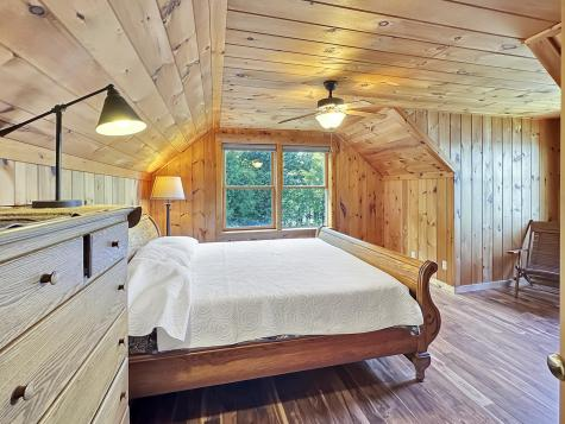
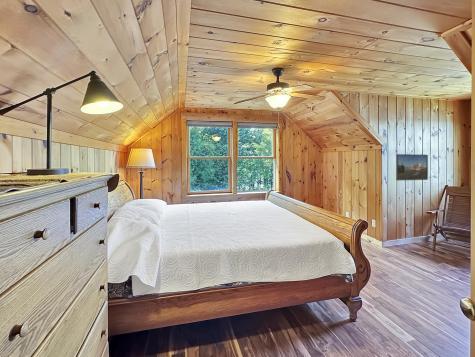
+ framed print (412, 167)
